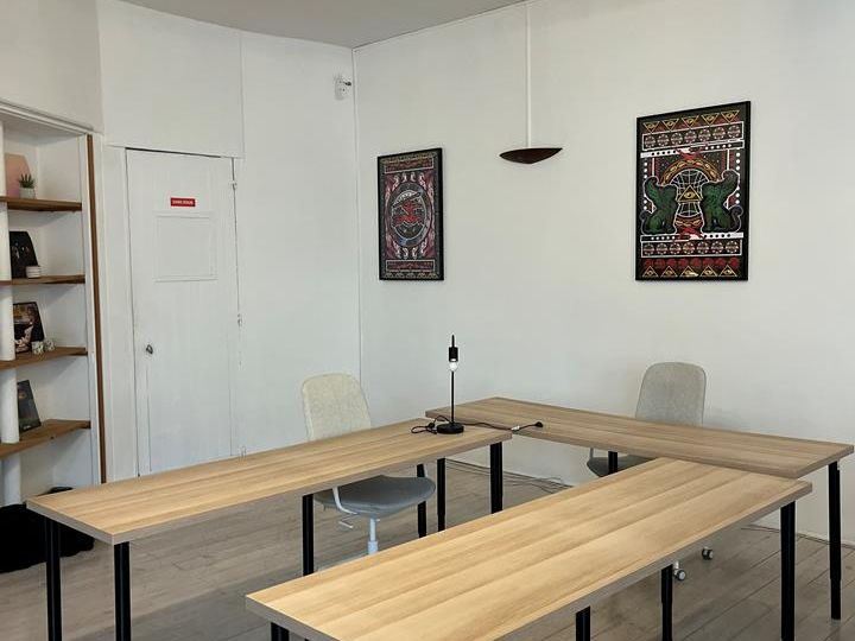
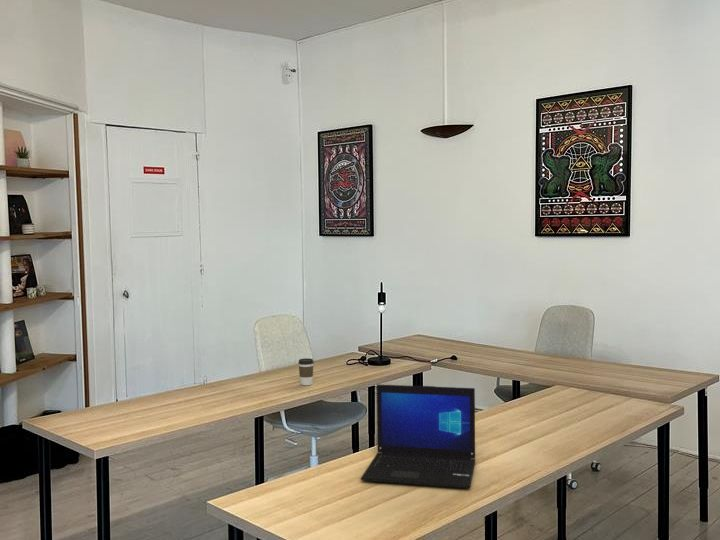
+ coffee cup (306, 371)
+ laptop (420, 433)
